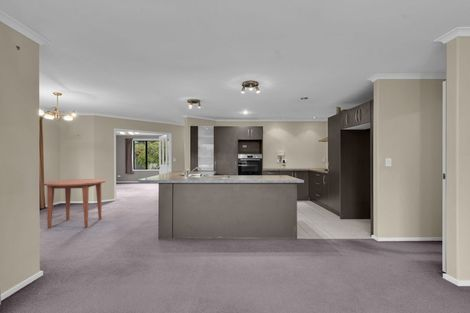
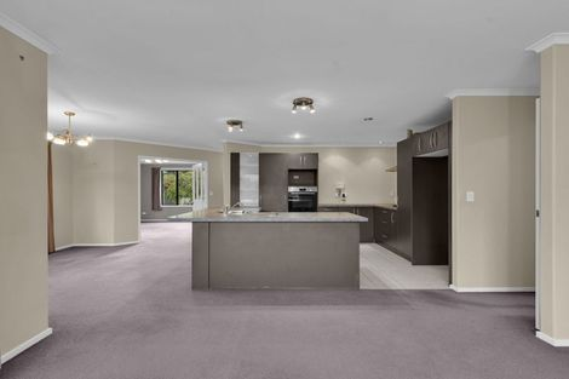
- dining table (69, 202)
